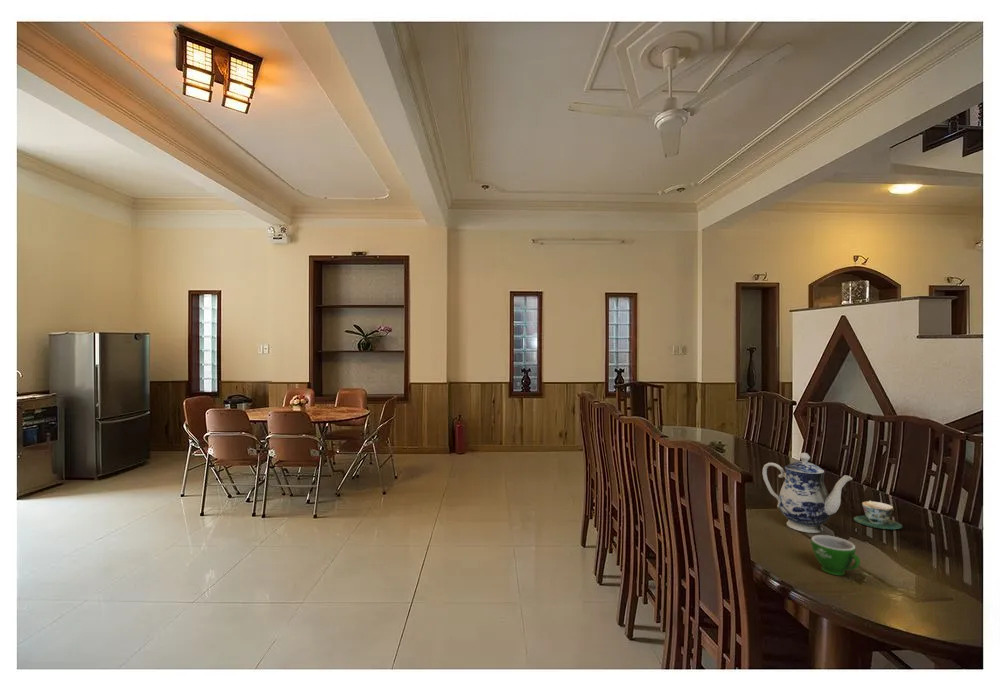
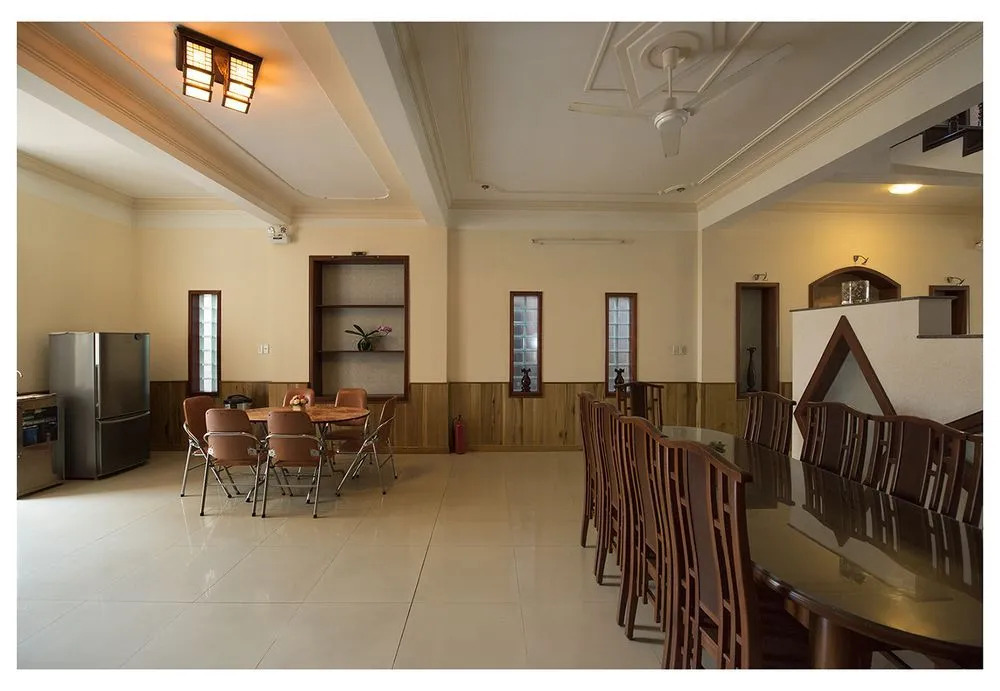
- teacup (836, 558)
- teapot (804, 490)
- teacup (877, 513)
